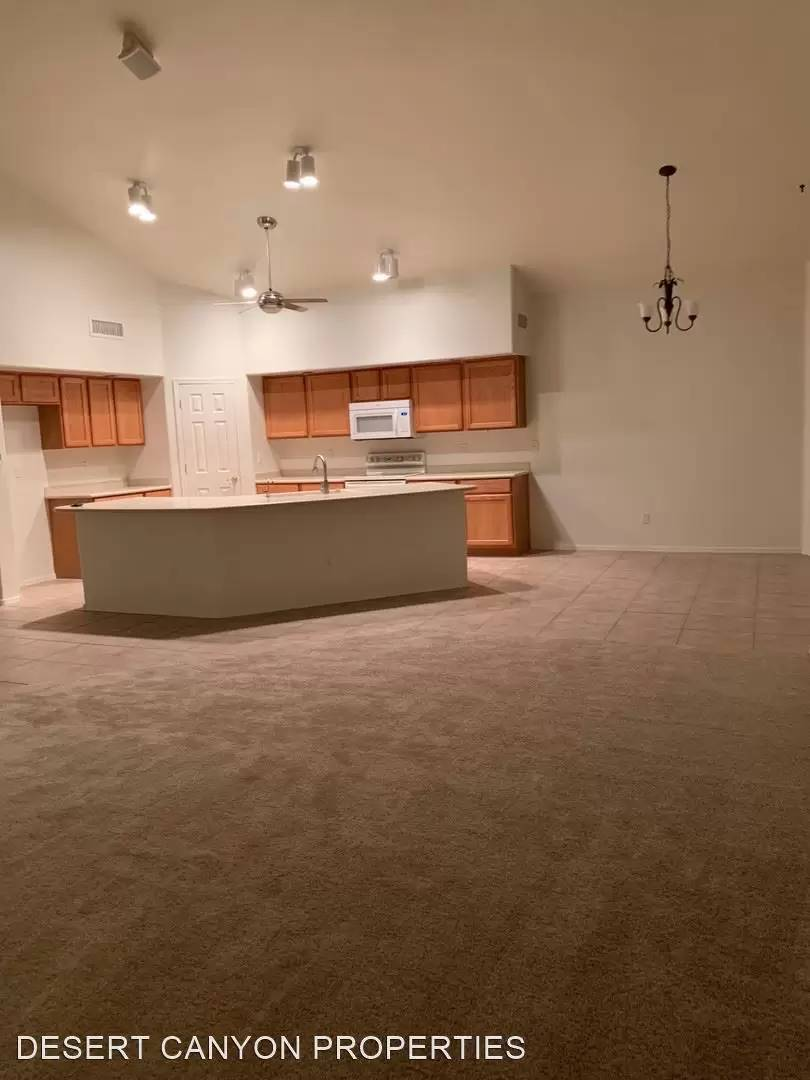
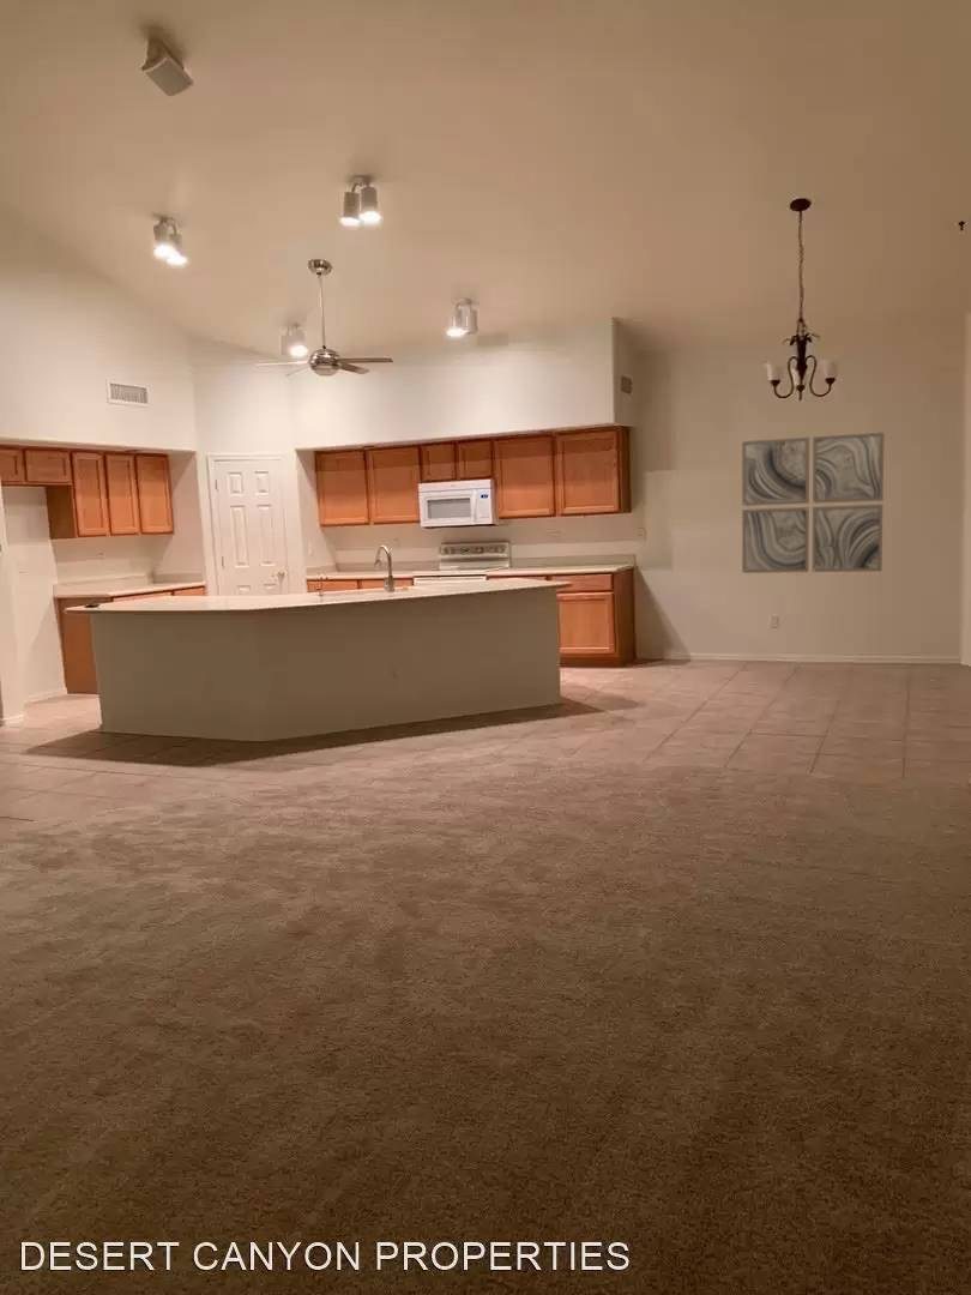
+ wall art (808, 502)
